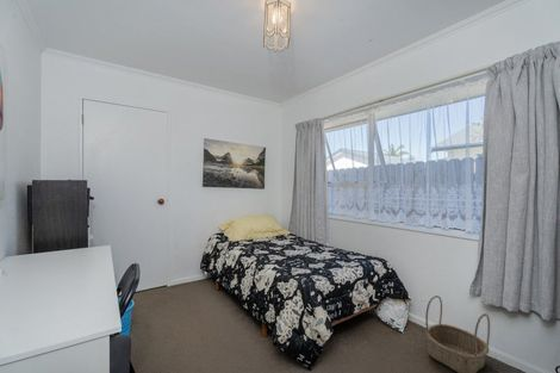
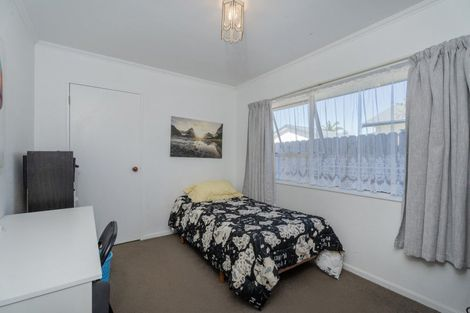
- basket (455, 332)
